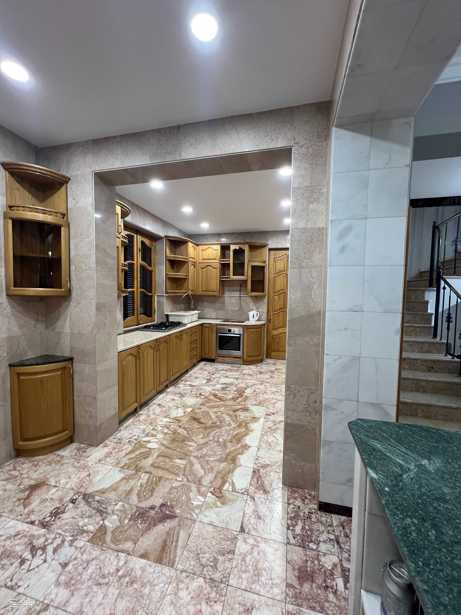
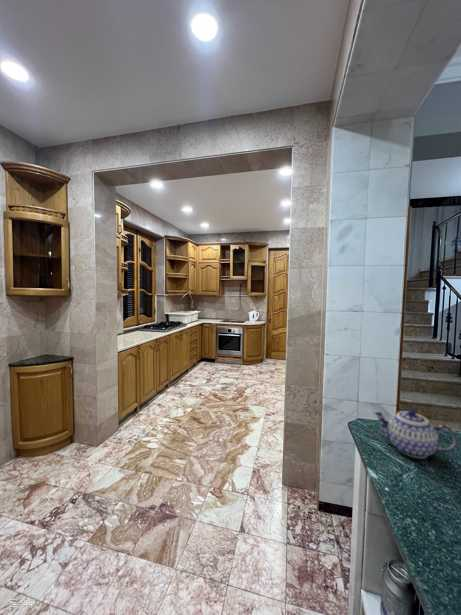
+ teapot (411, 429)
